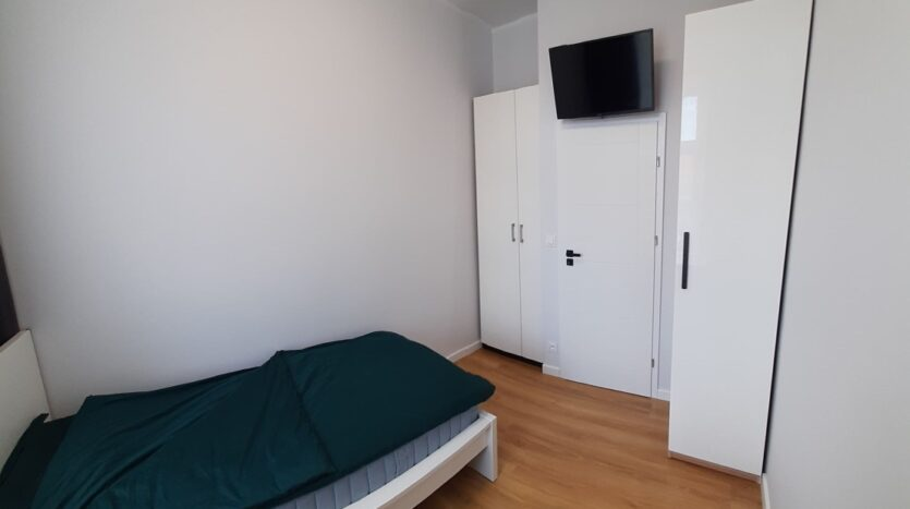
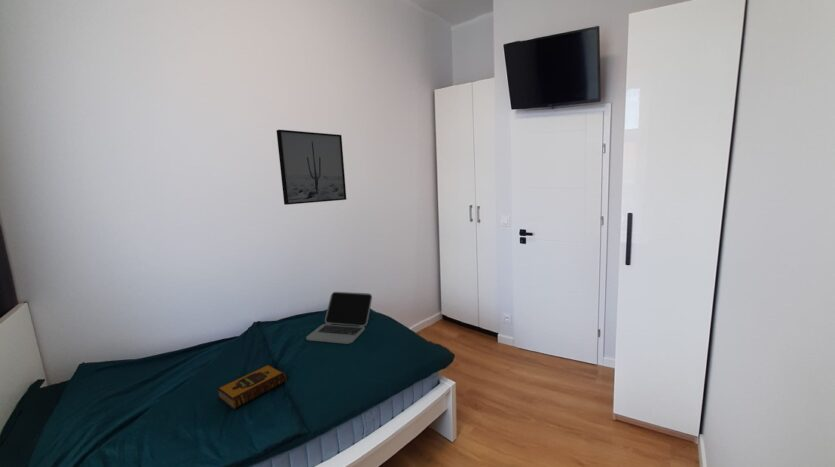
+ laptop (340, 315)
+ wall art (314, 167)
+ hardback book (253, 385)
